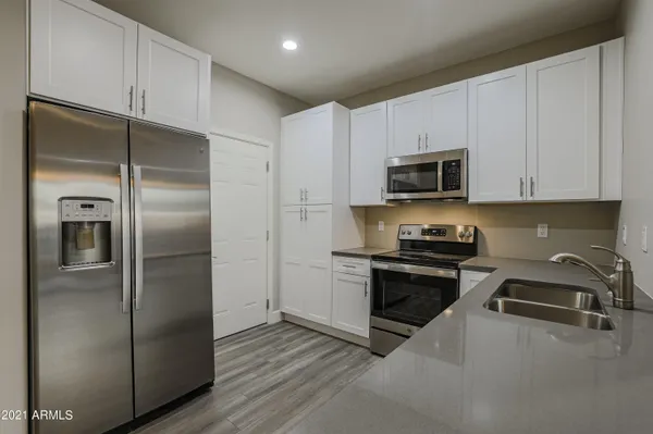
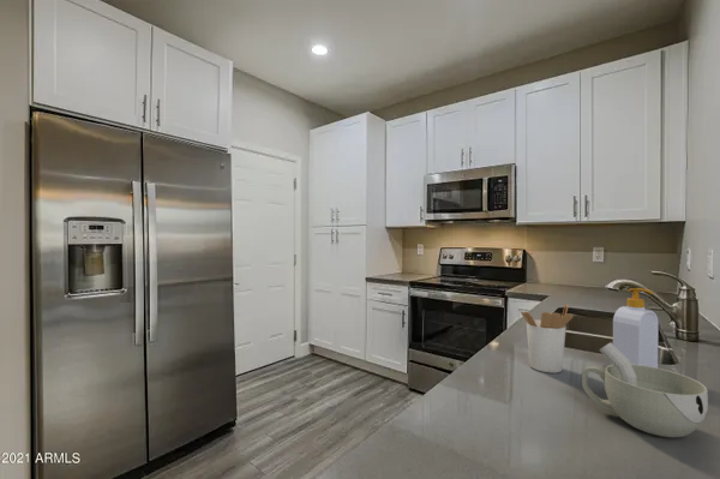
+ utensil holder (548, 337)
+ soap bottle (636, 331)
+ cup (638, 383)
